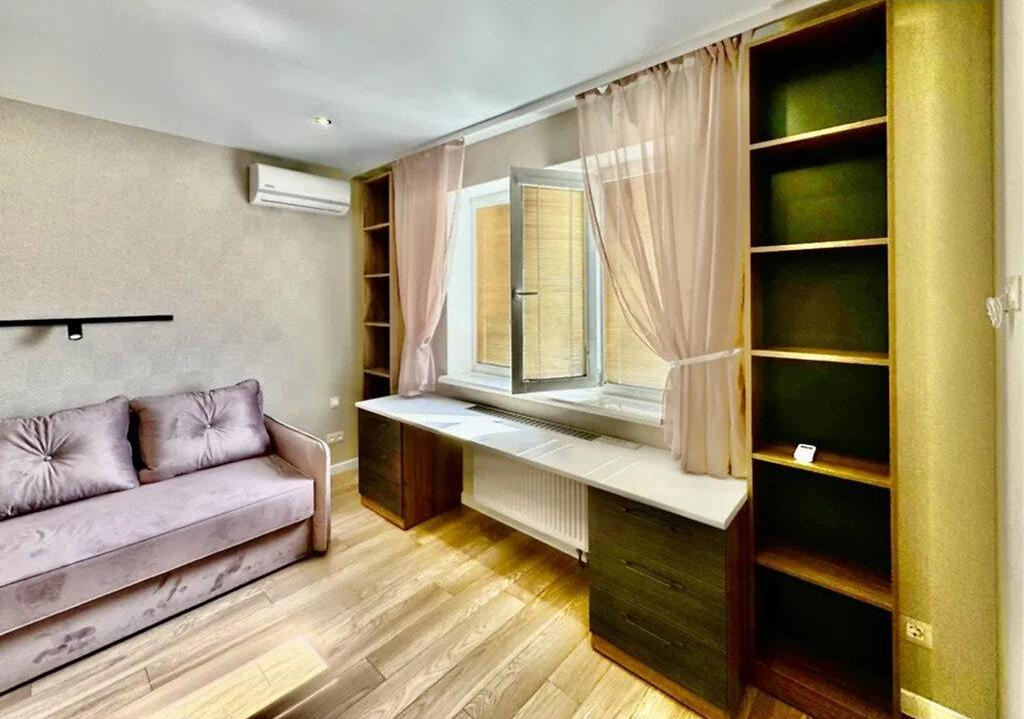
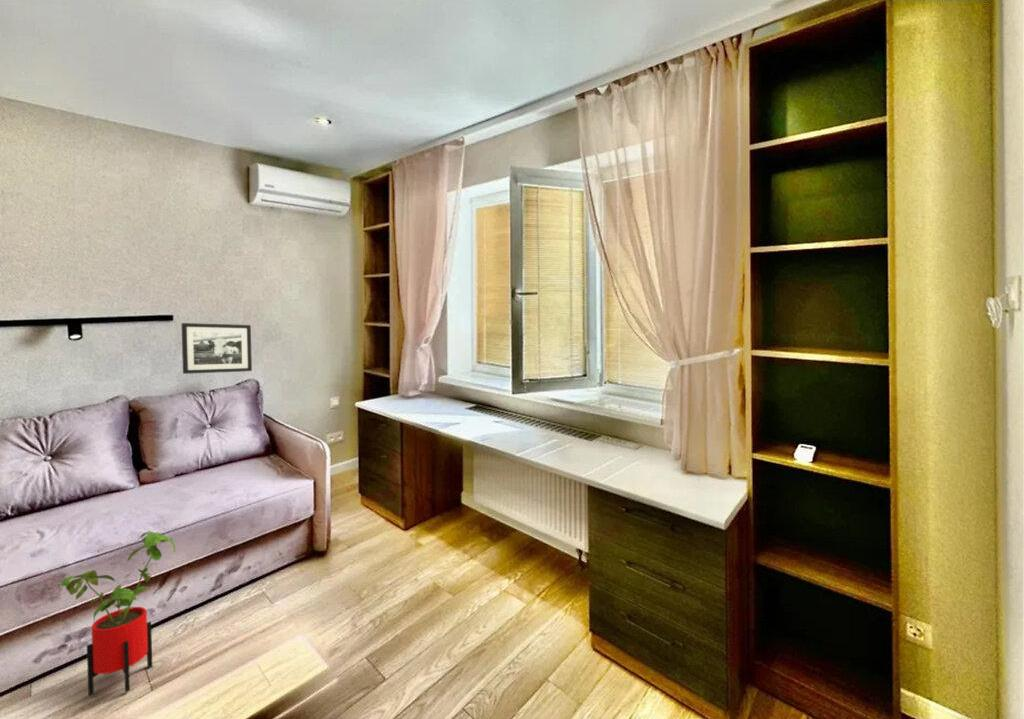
+ house plant (127, 608)
+ picture frame (218, 348)
